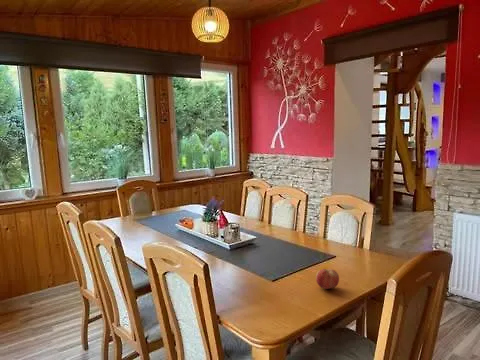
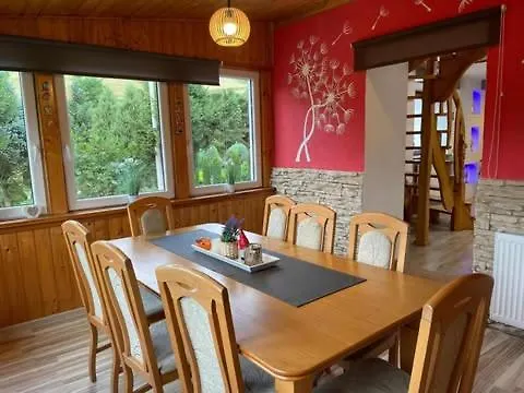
- fruit (327, 278)
